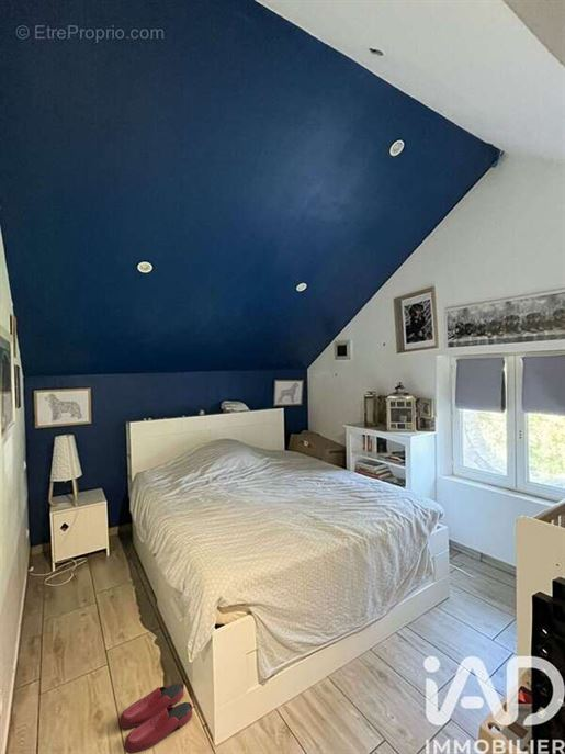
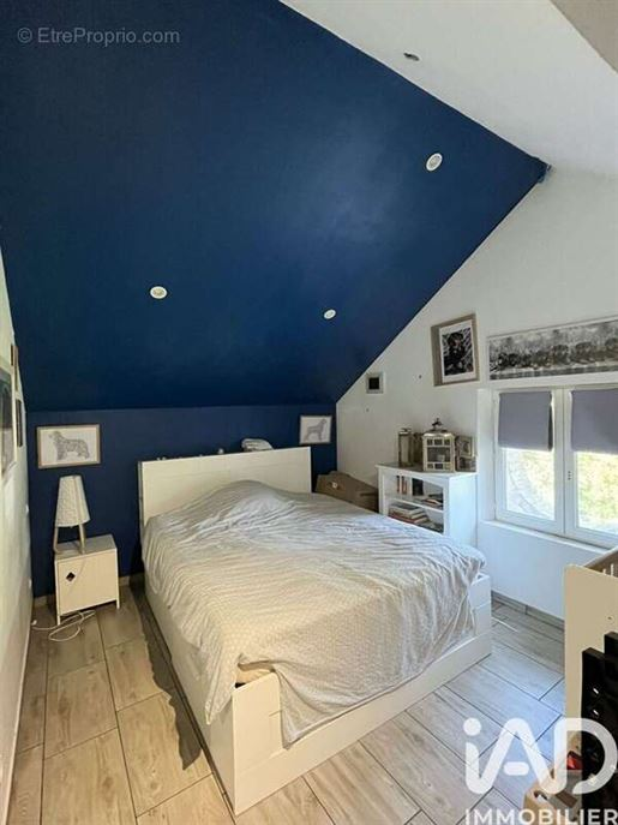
- slippers (156, 710)
